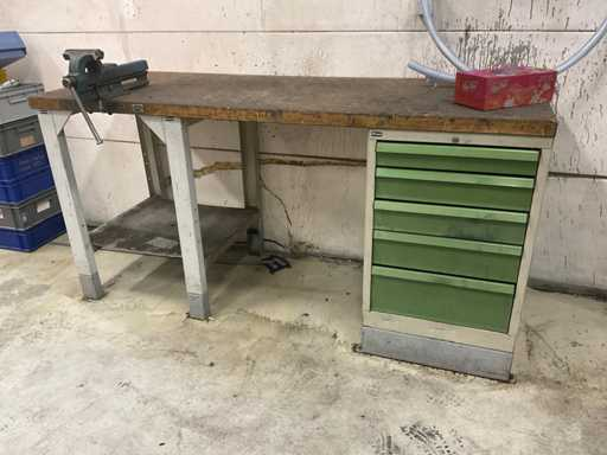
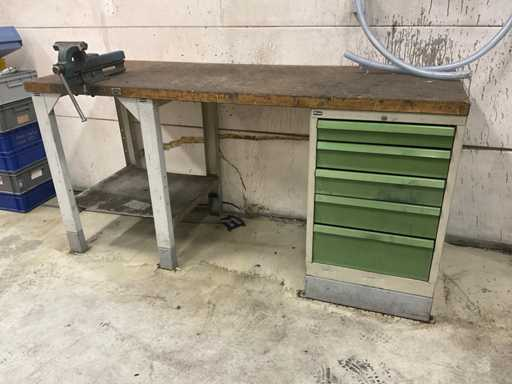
- tissue box (504, 86)
